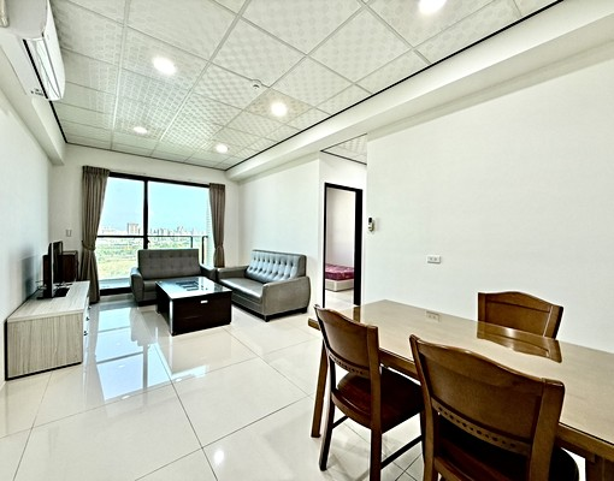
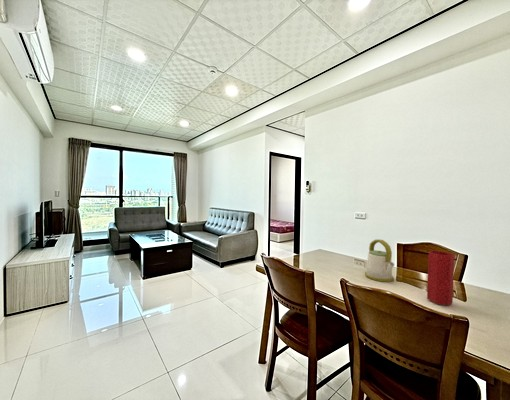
+ kettle (381, 259)
+ vase (440, 277)
